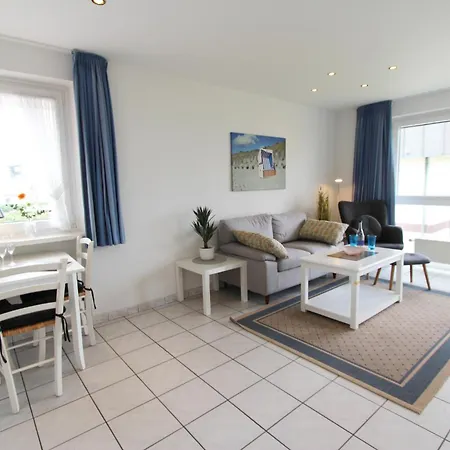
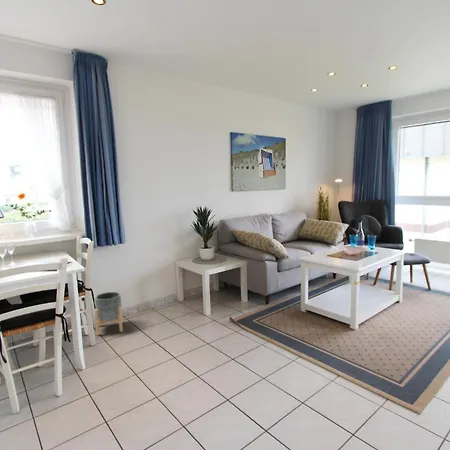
+ planter (109, 312)
